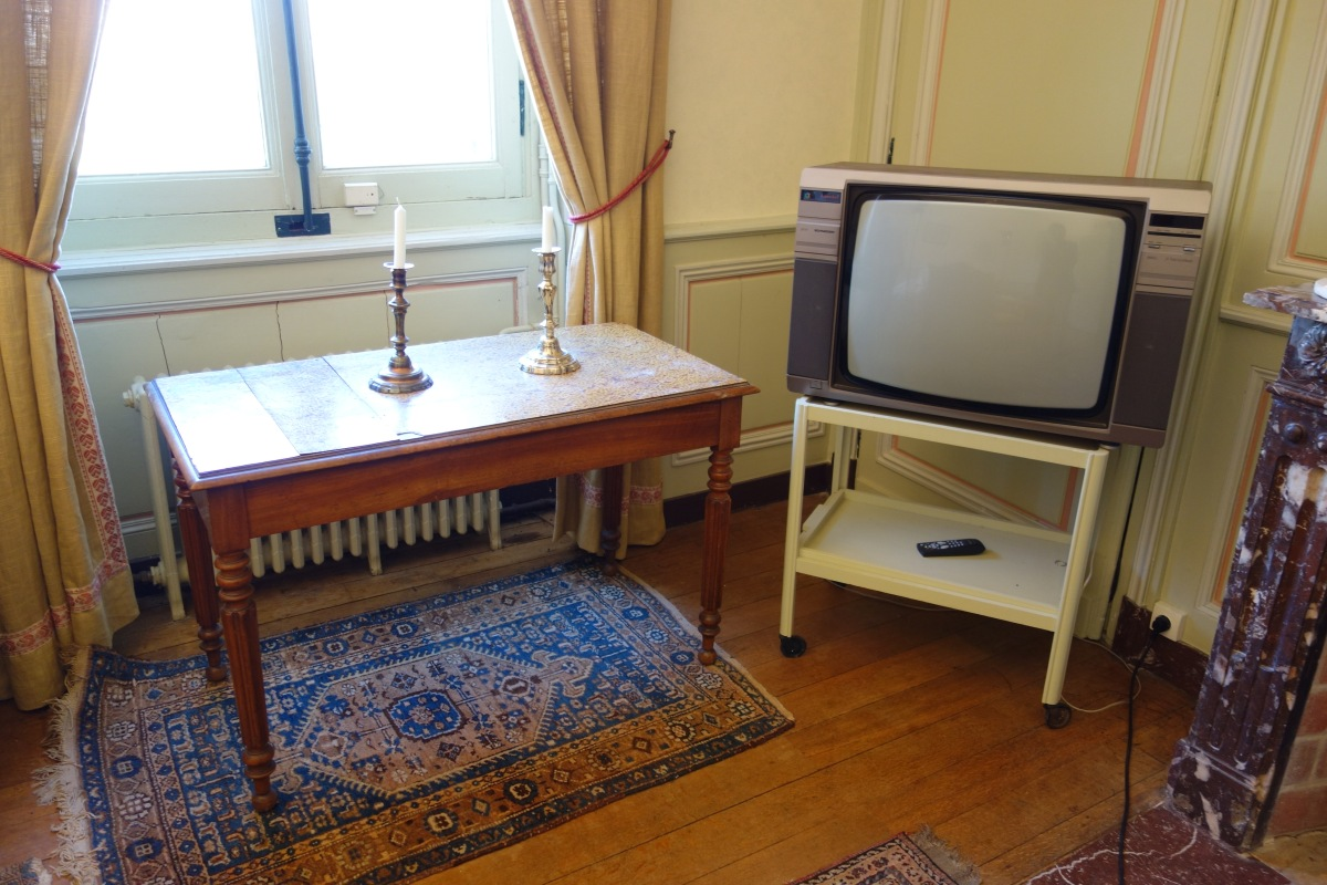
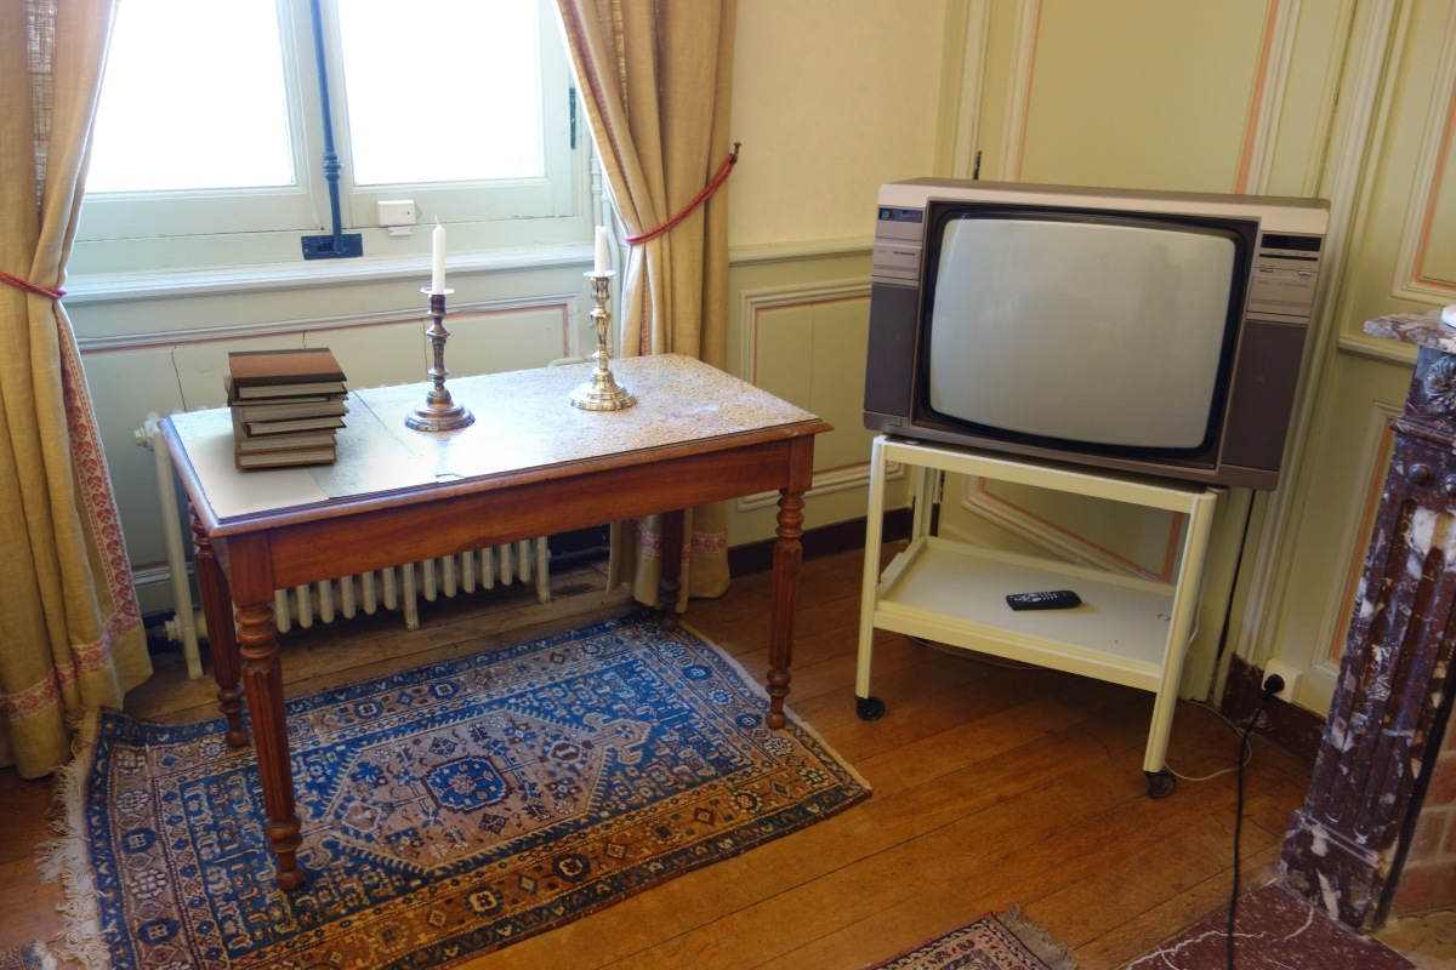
+ book stack (285, 404)
